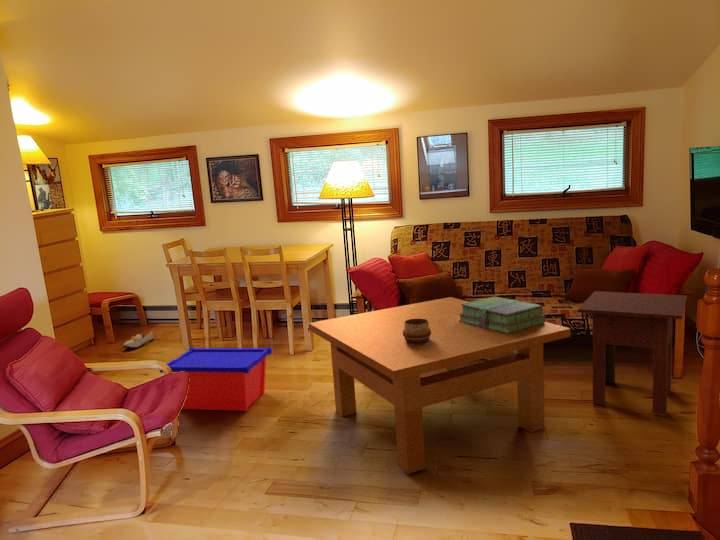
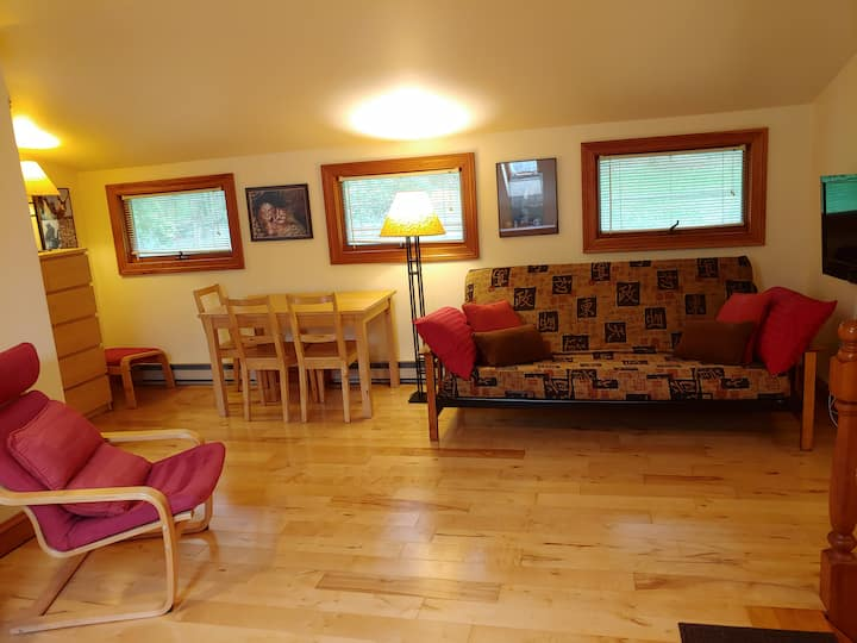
- stack of books (500, 312)
- shoe (135, 339)
- decorative bowl (416, 330)
- table (429, 371)
- storage bin (219, 379)
- side table (634, 346)
